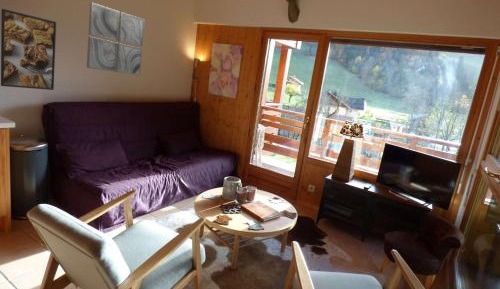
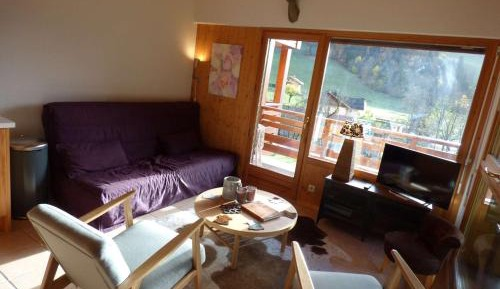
- wall art (118, 41)
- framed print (29, 52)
